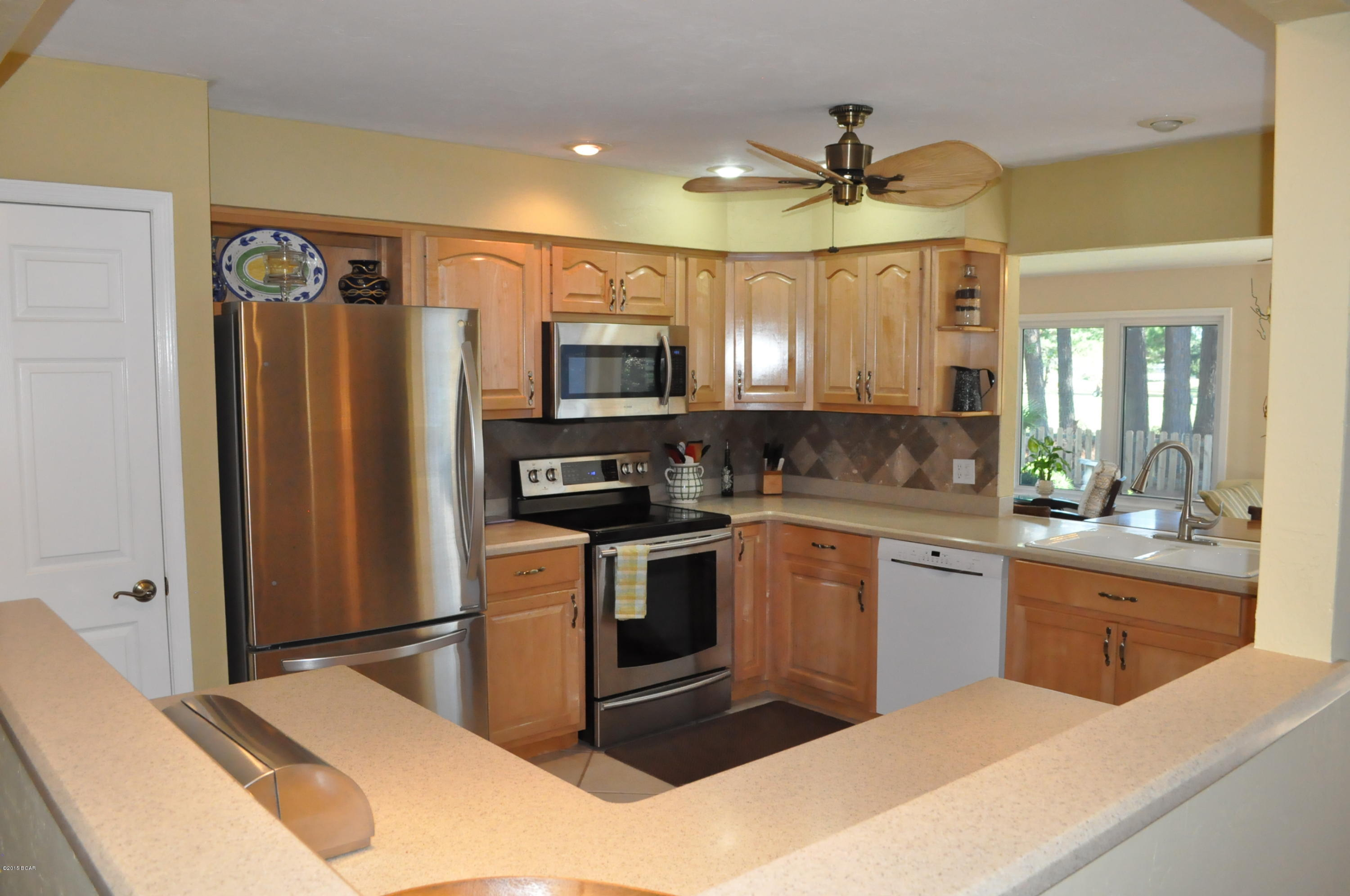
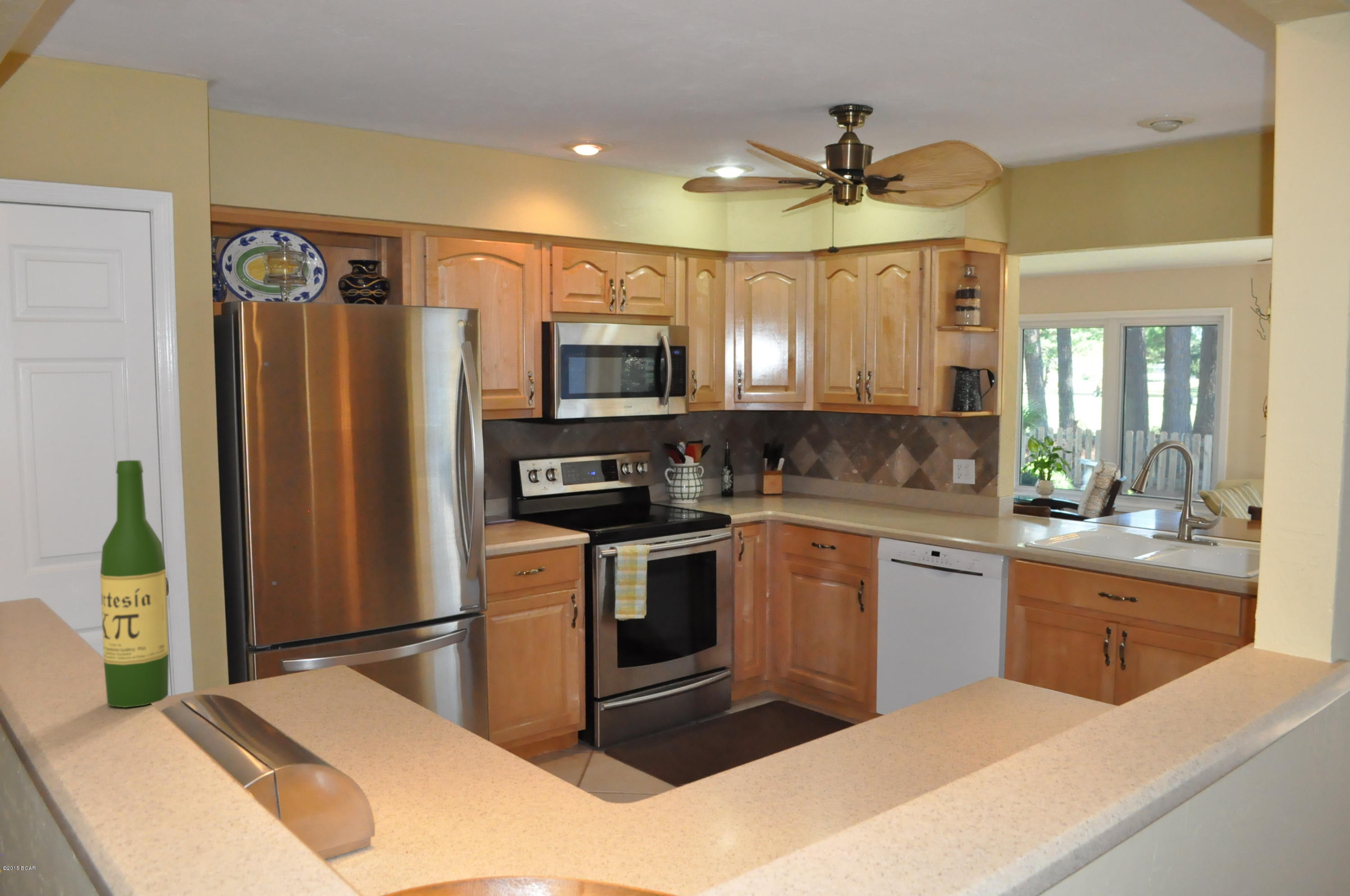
+ wine bottle (133, 581)
